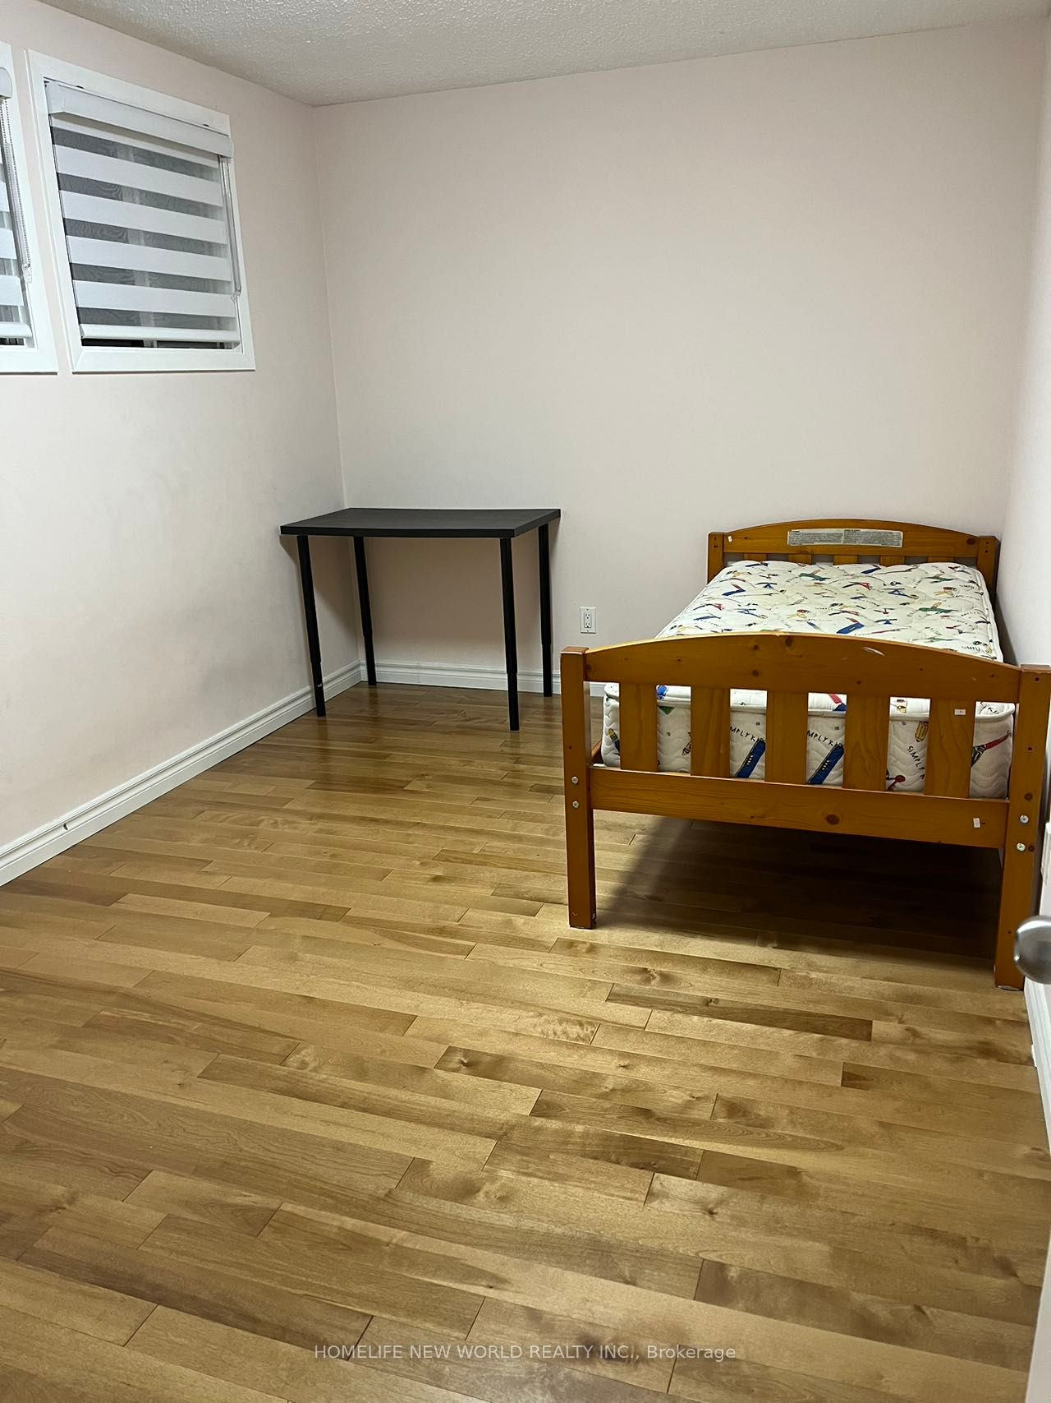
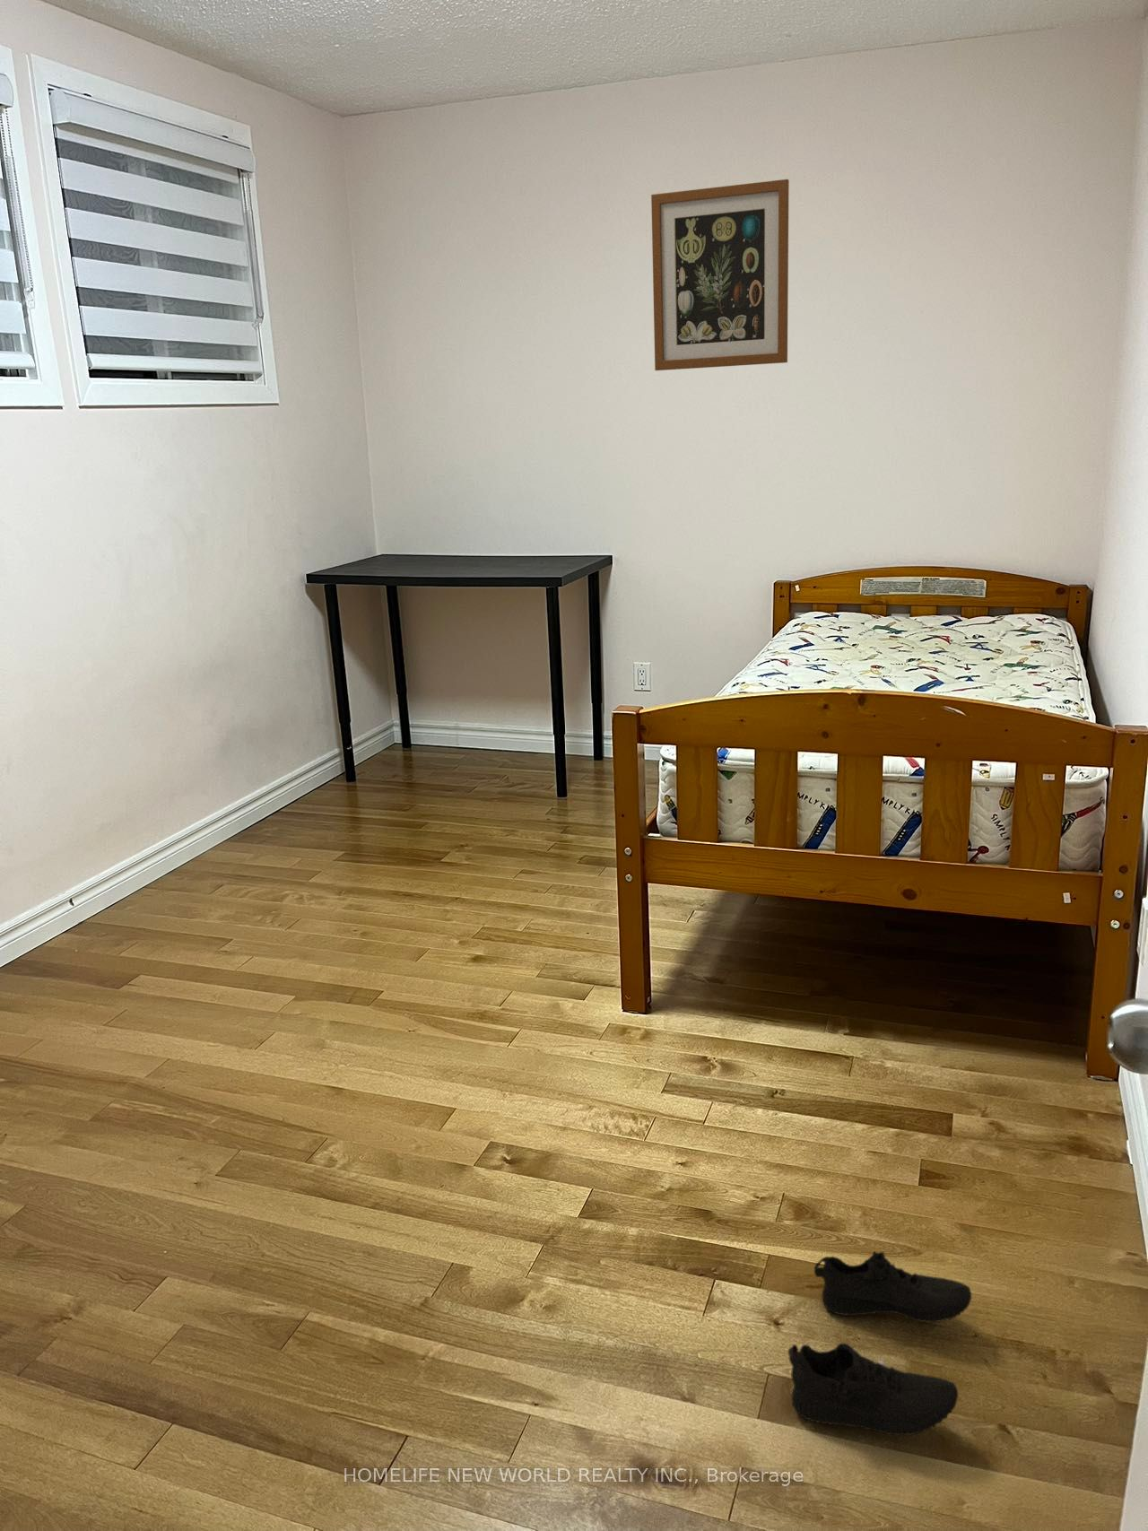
+ shoe (880, 1312)
+ wall art (719, 278)
